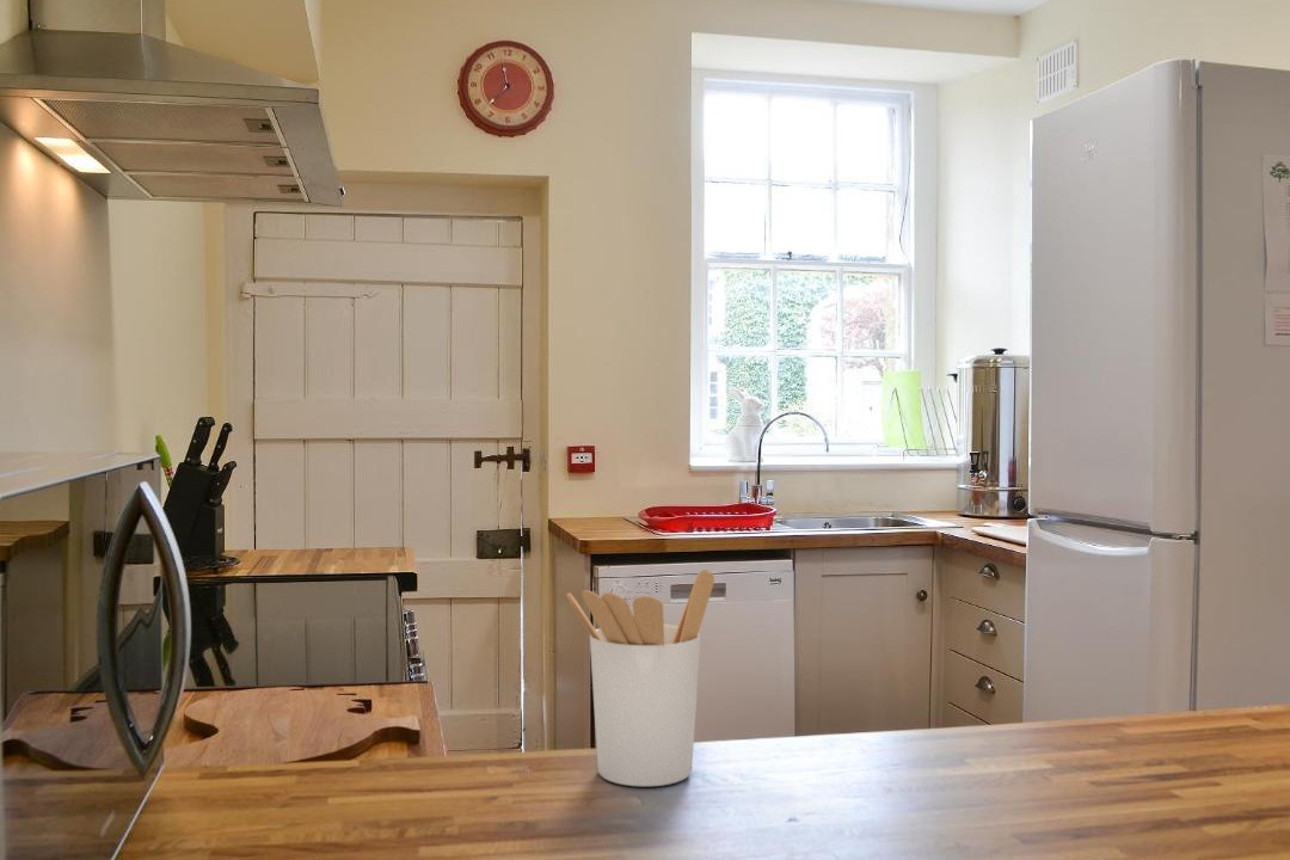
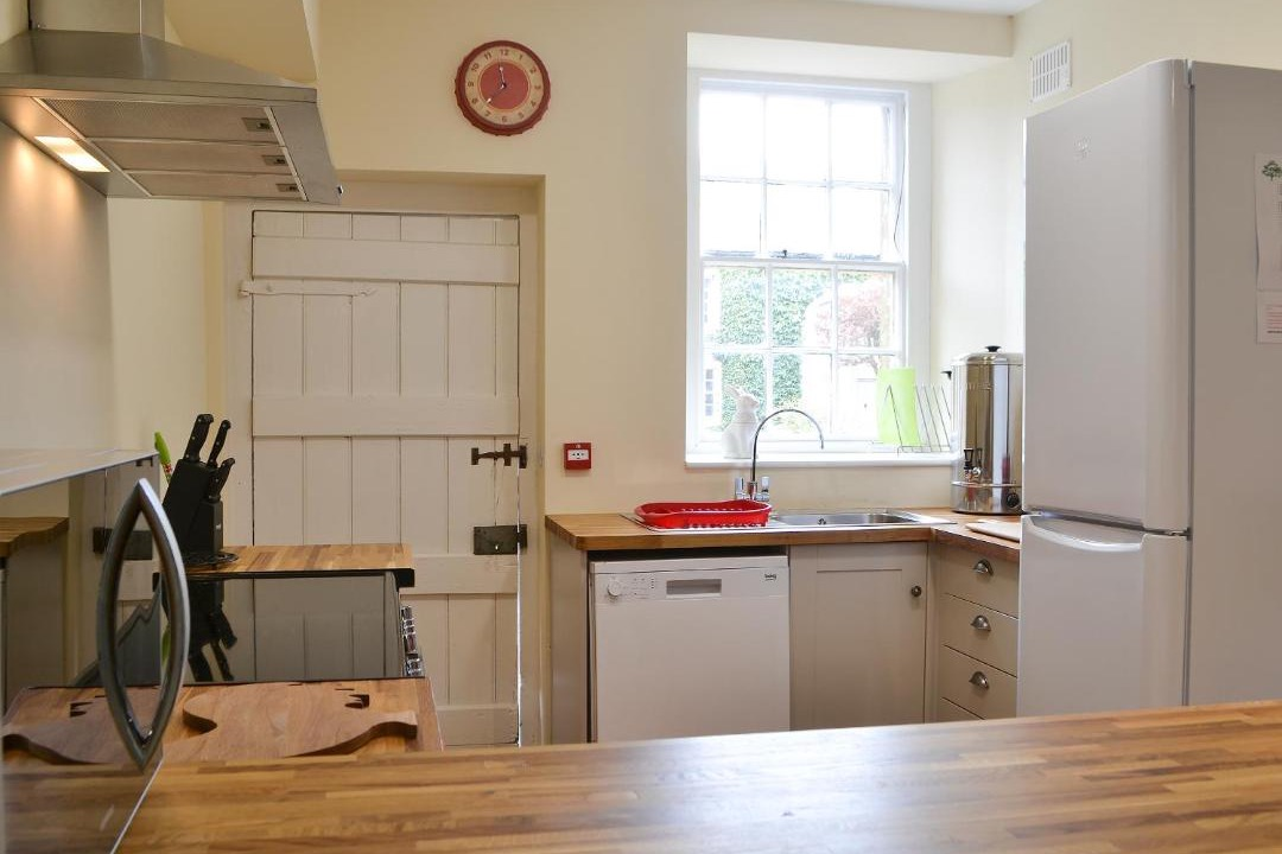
- utensil holder (638, 675)
